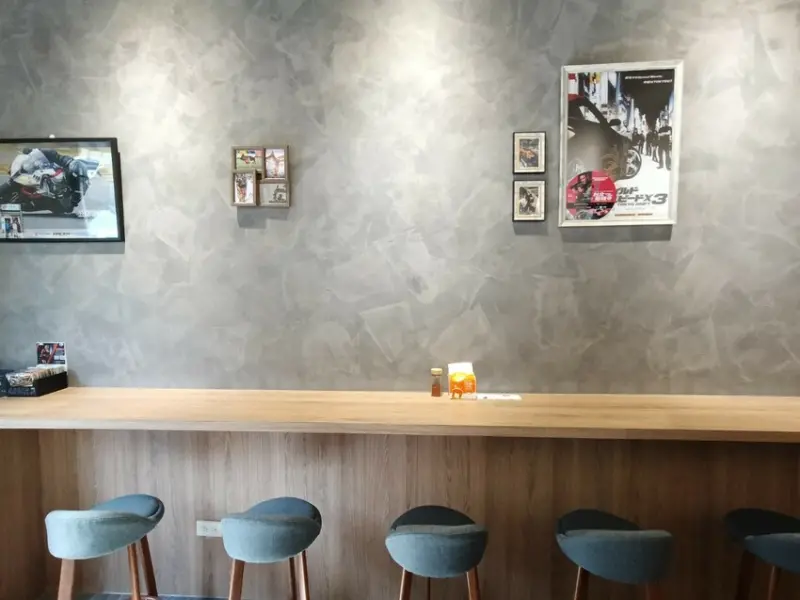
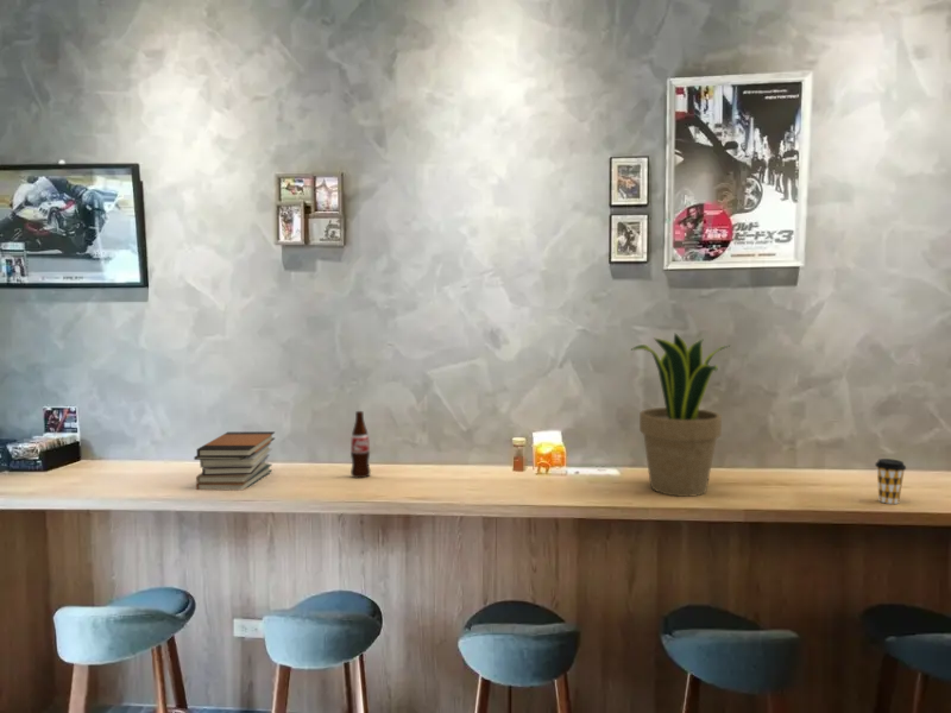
+ bottle (359, 443)
+ potted plant (681, 411)
+ book stack (237, 459)
+ coffee cup (889, 481)
